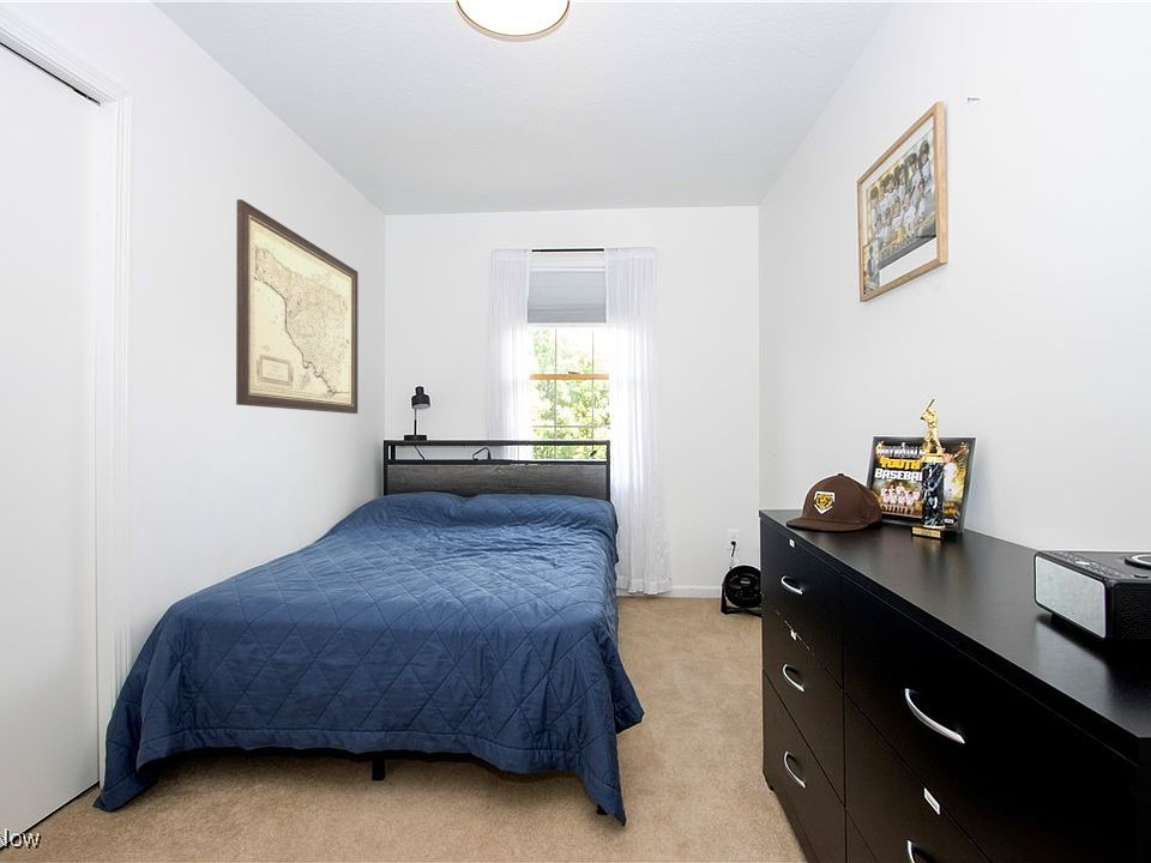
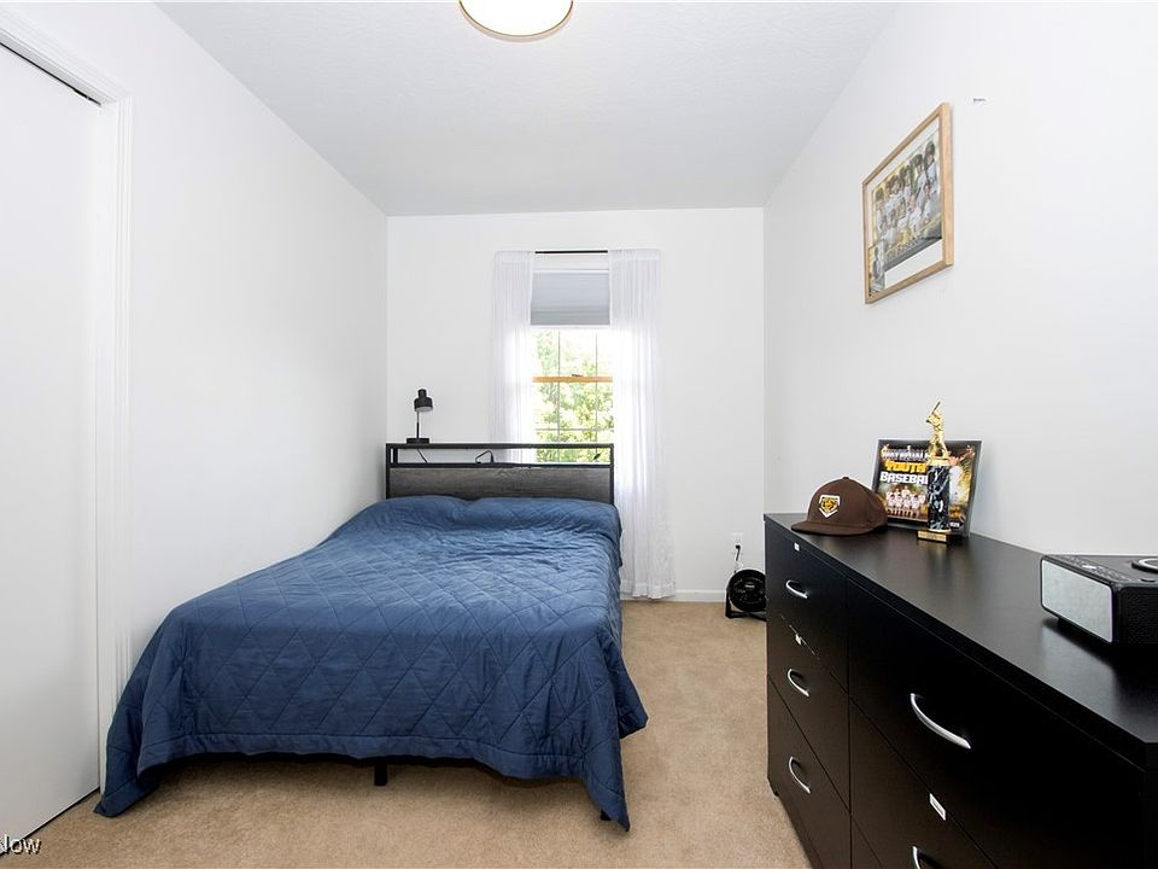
- wall art (308, 326)
